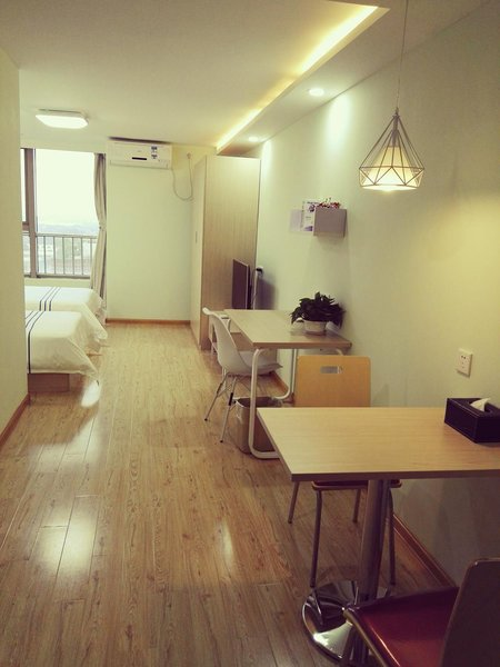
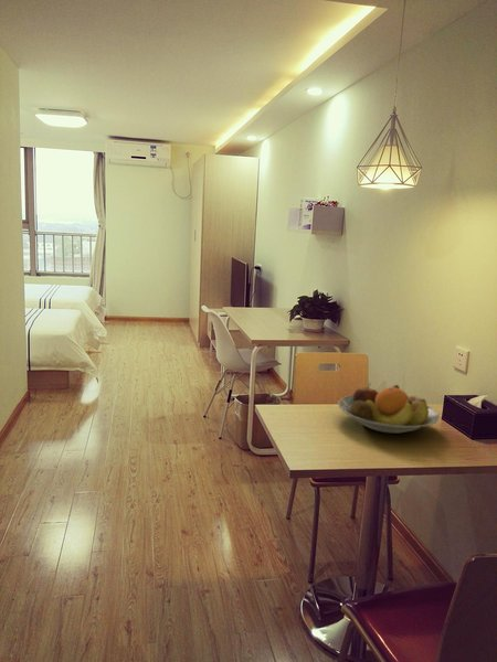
+ fruit bowl (388, 404)
